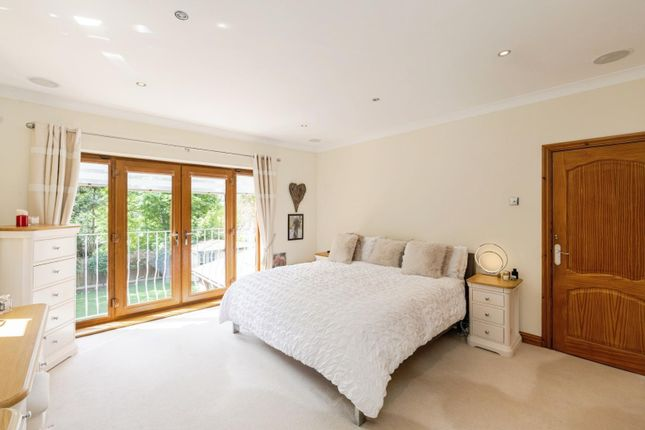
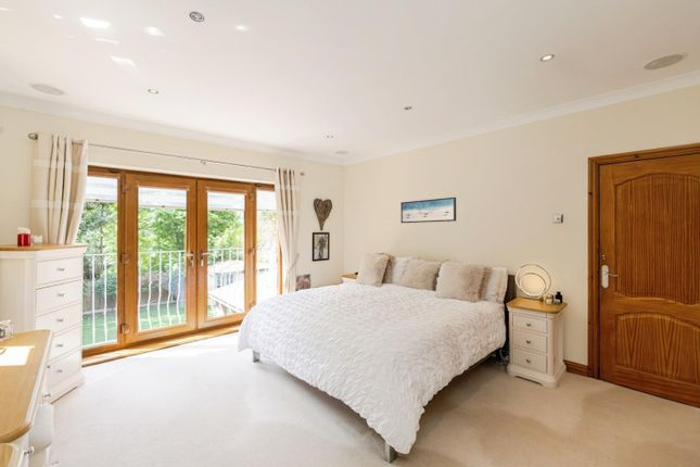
+ wall art (427, 211)
